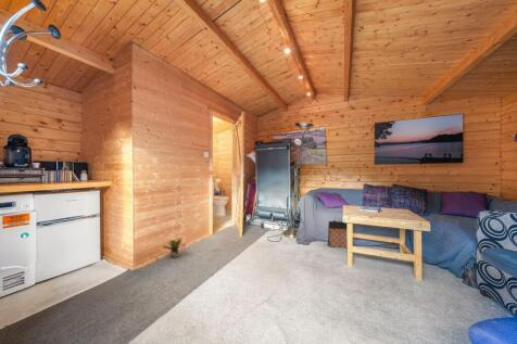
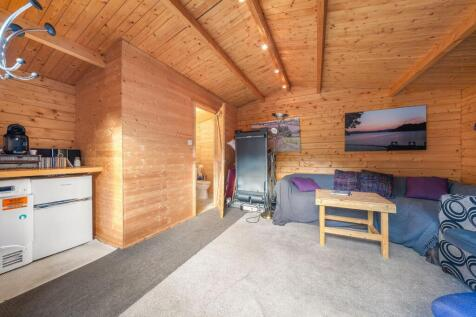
- potted plant (175, 249)
- bag (339, 232)
